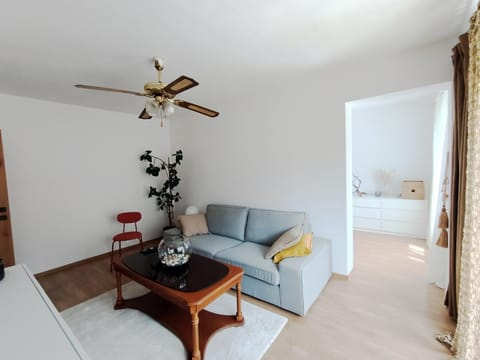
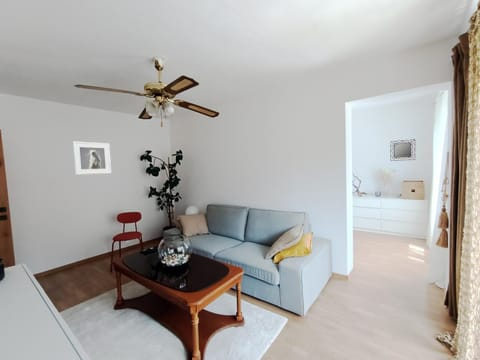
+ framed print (93, 158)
+ home mirror (402, 150)
